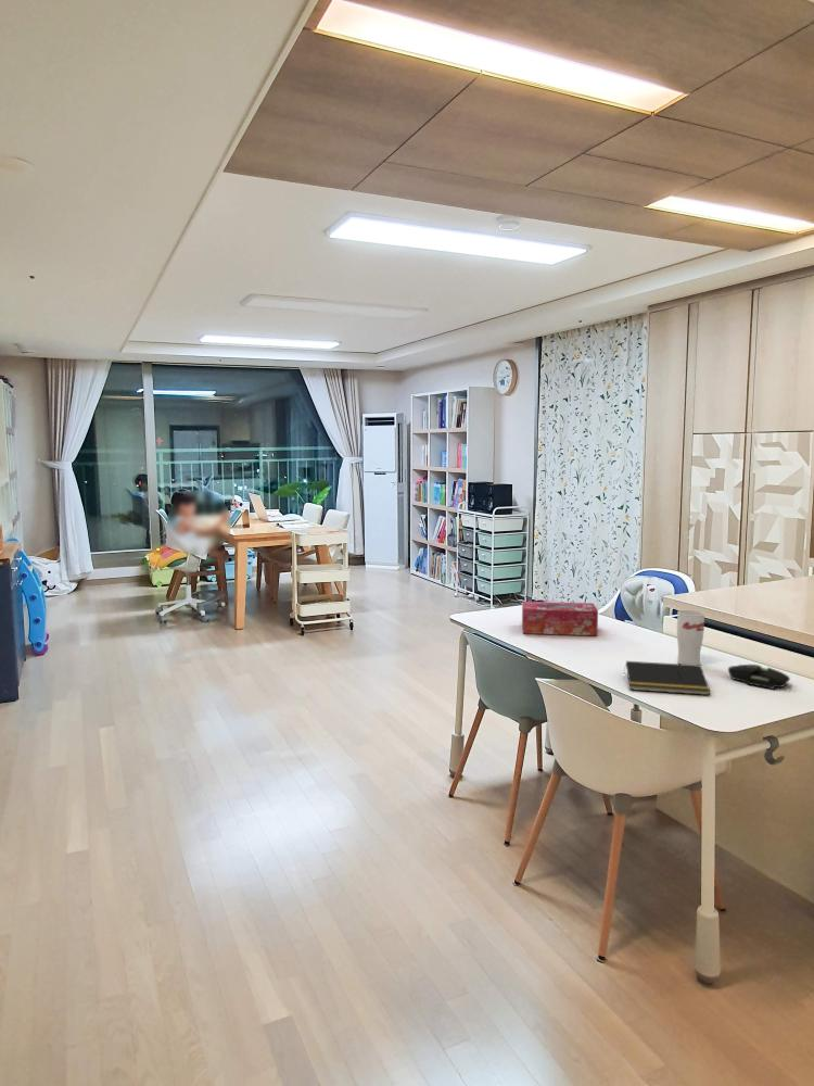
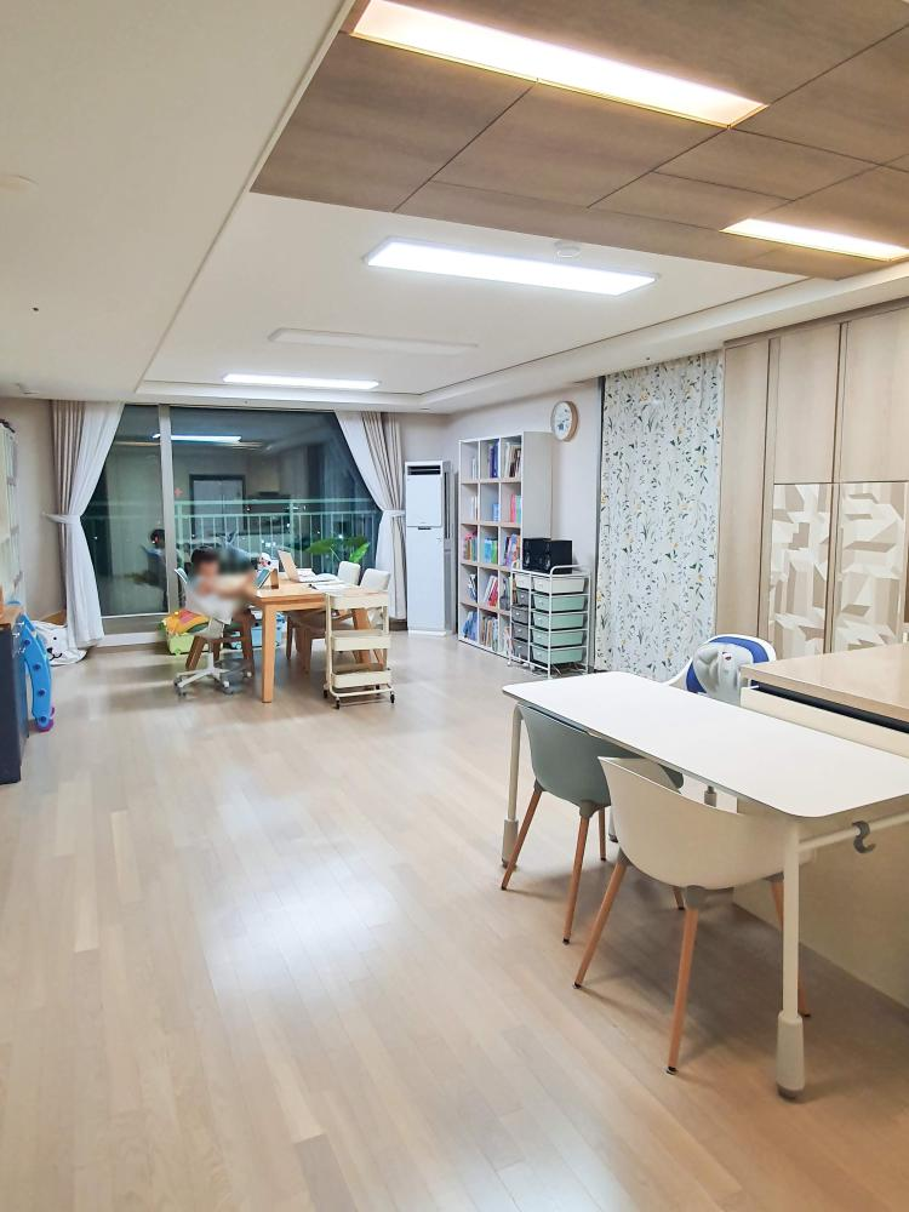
- cup (689, 637)
- tissue box (558, 618)
- mouse (758, 673)
- notepad (665, 677)
